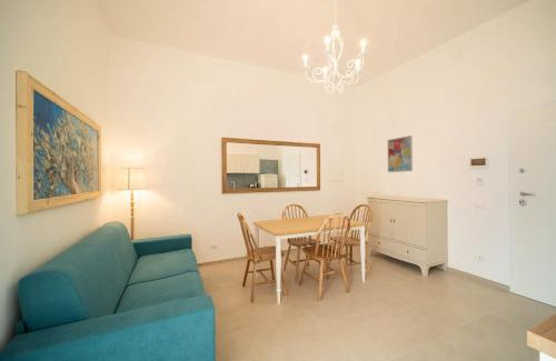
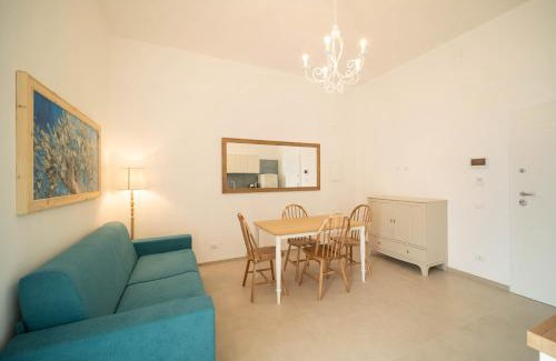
- wall art (399, 154)
